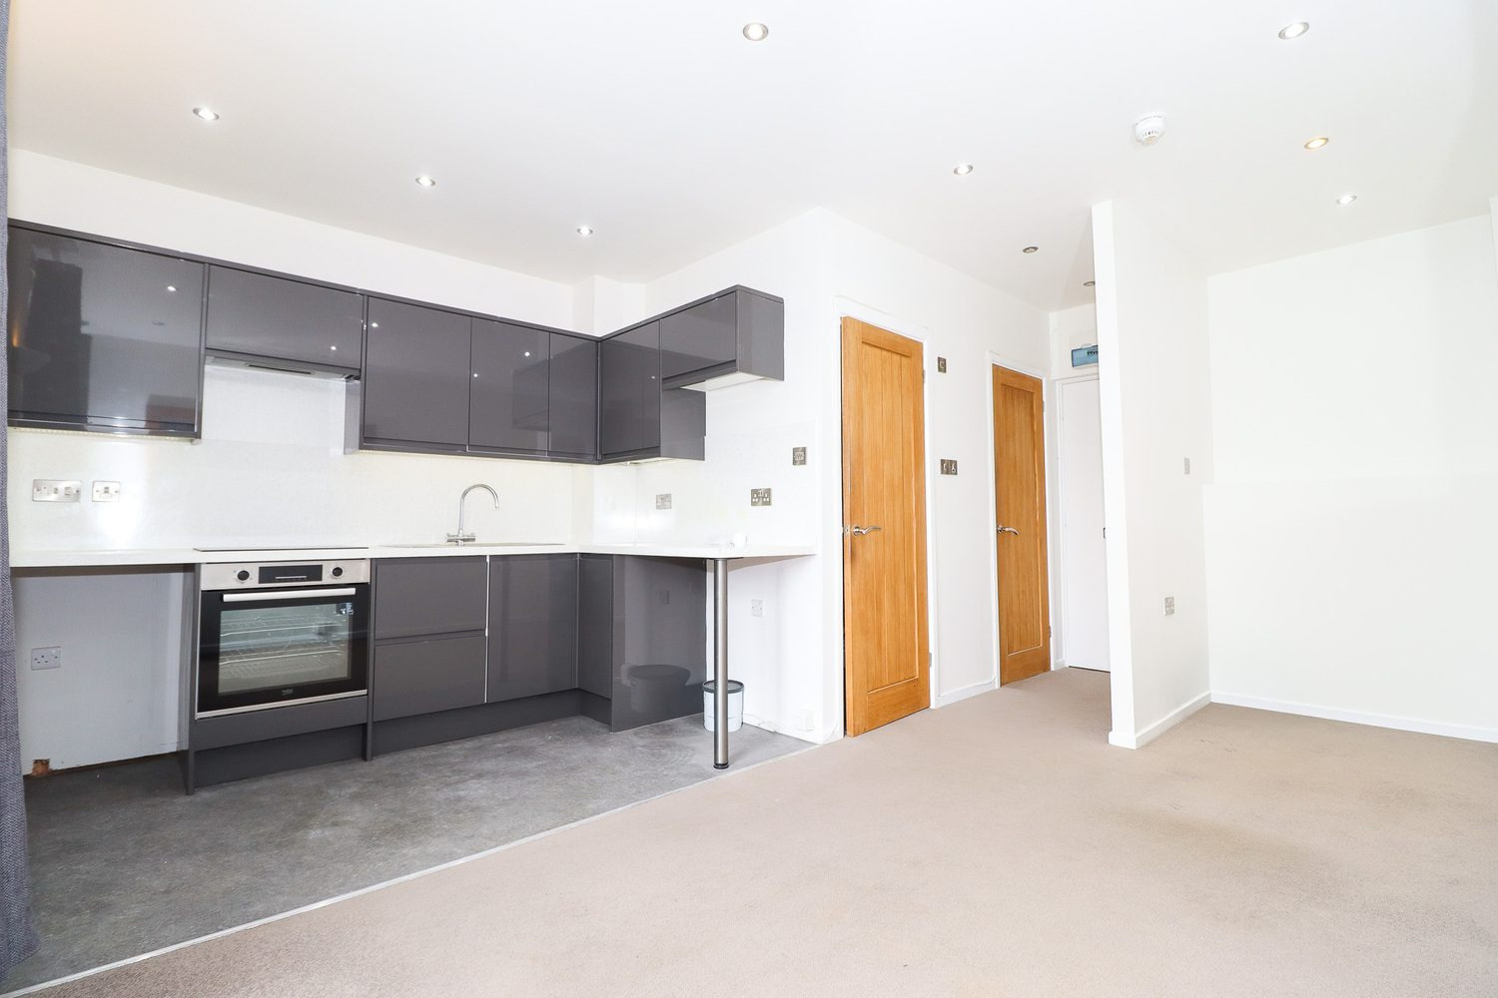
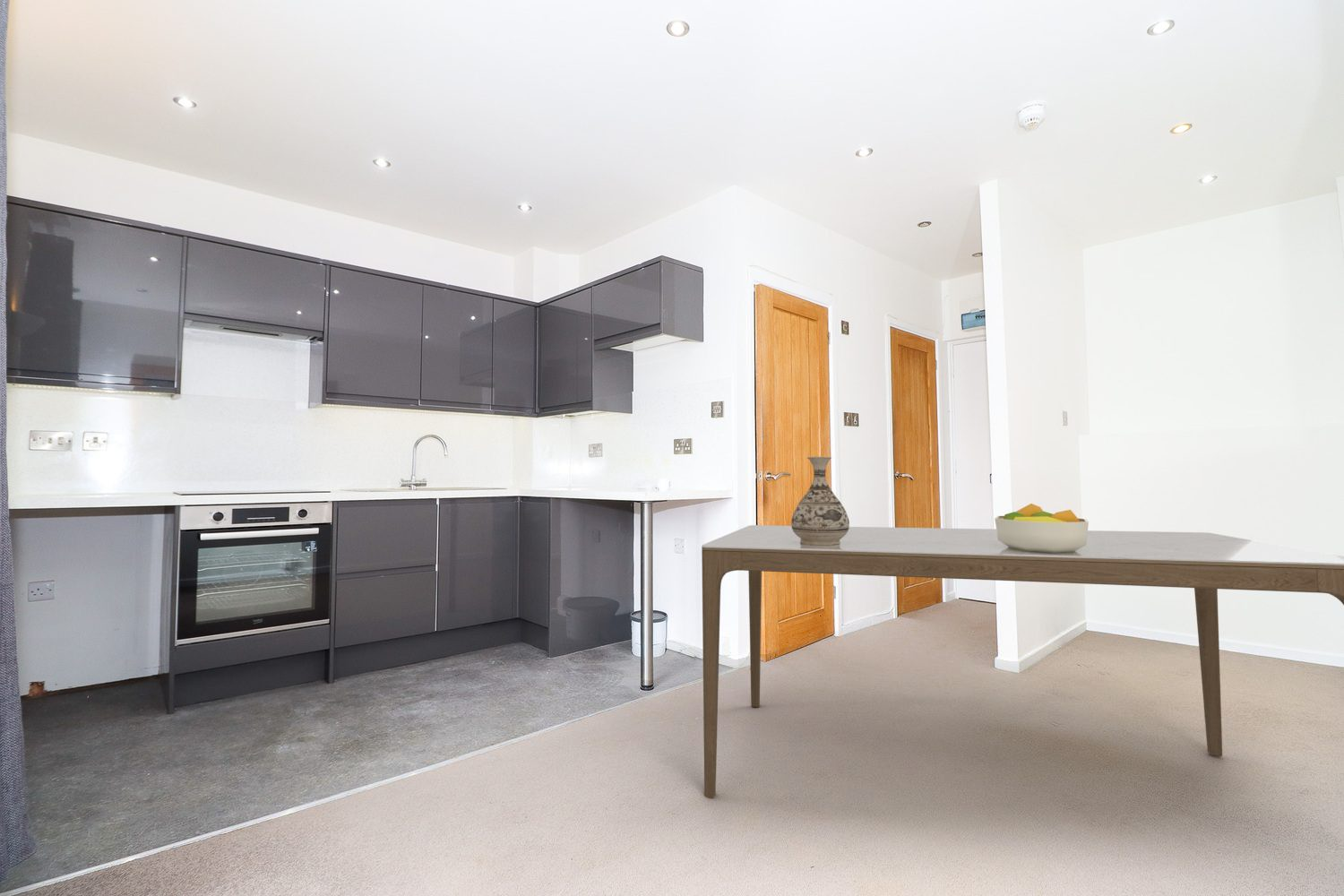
+ fruit bowl (1039, 526)
+ dining table (974, 579)
+ vase (819, 499)
